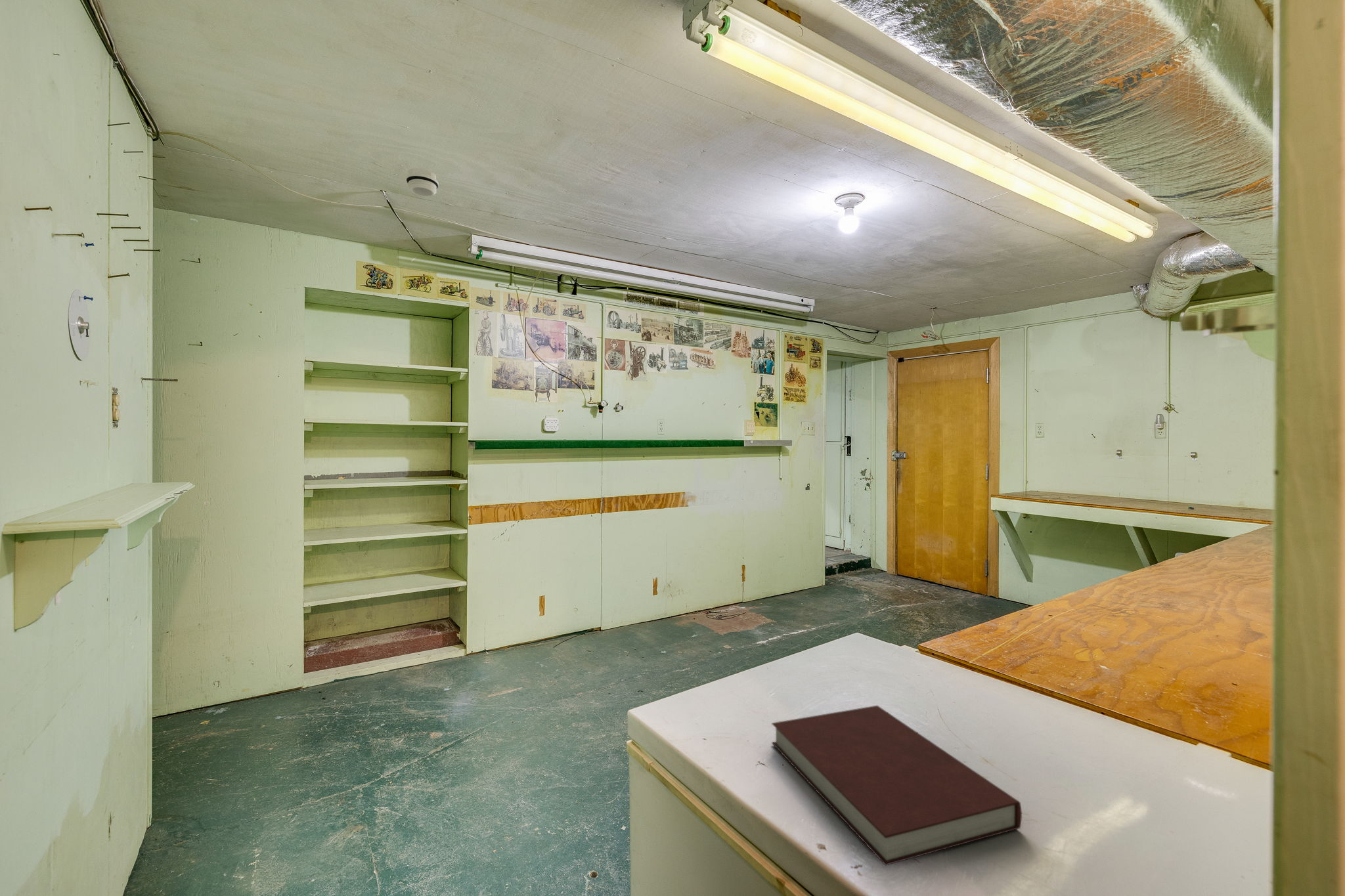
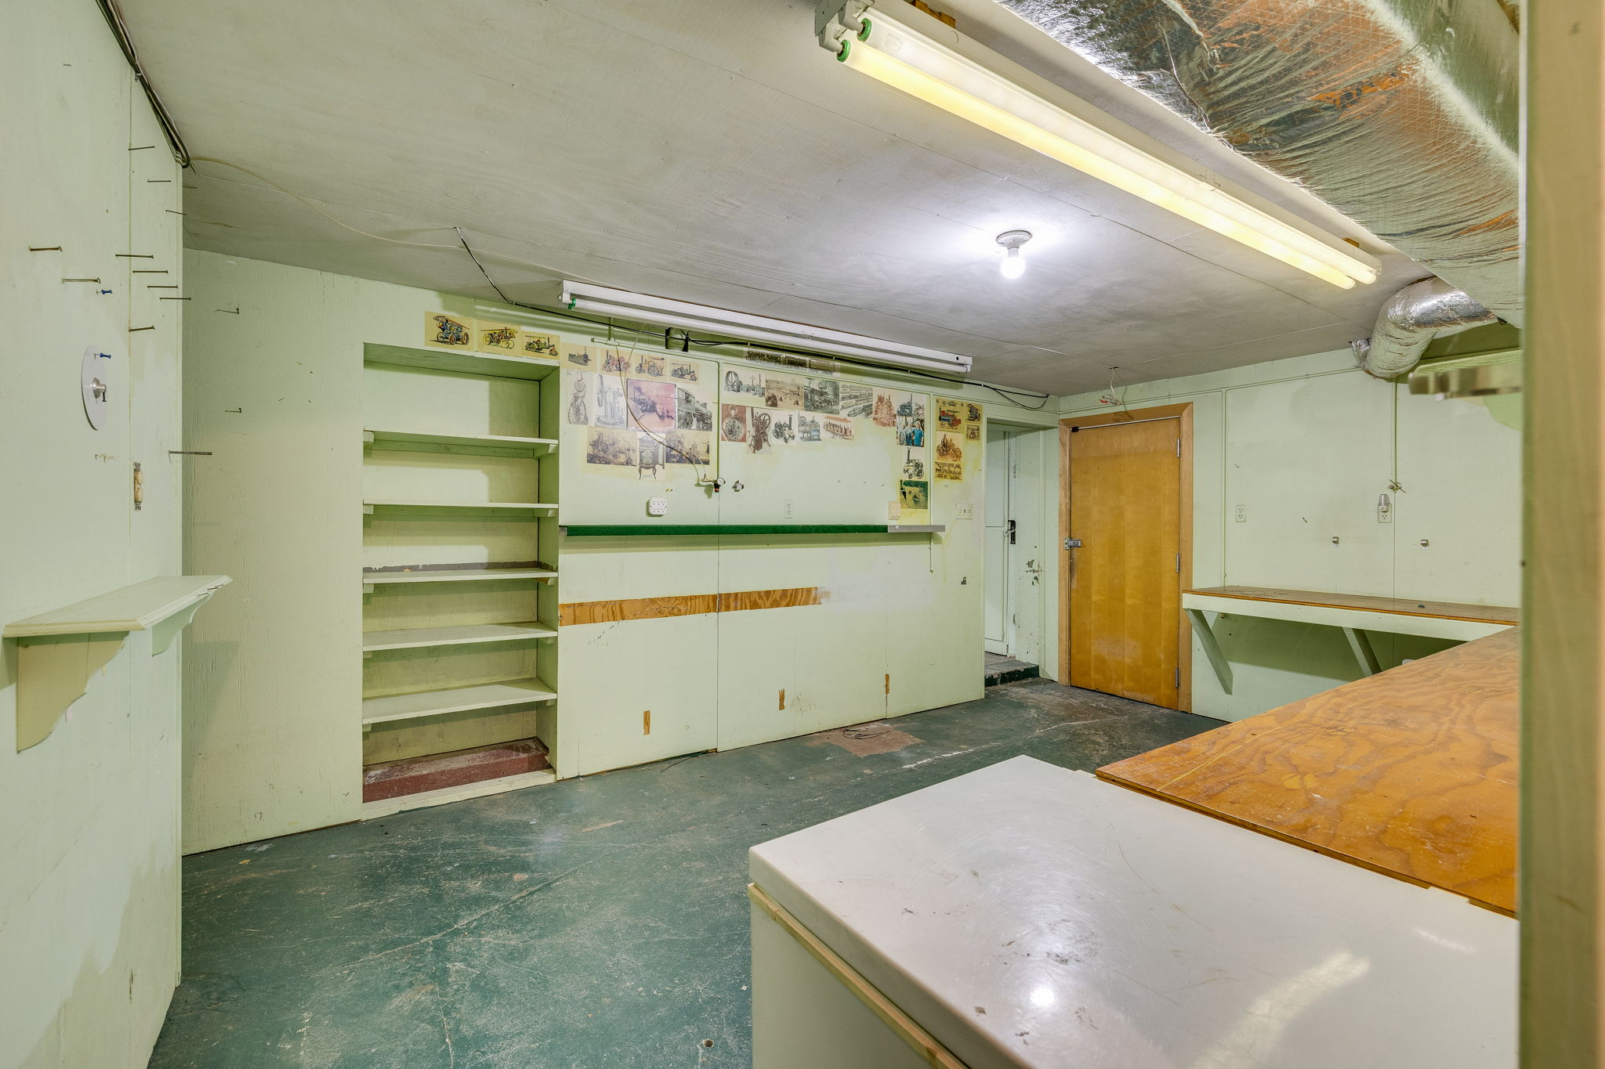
- notebook (881, 769)
- smoke detector (422, 183)
